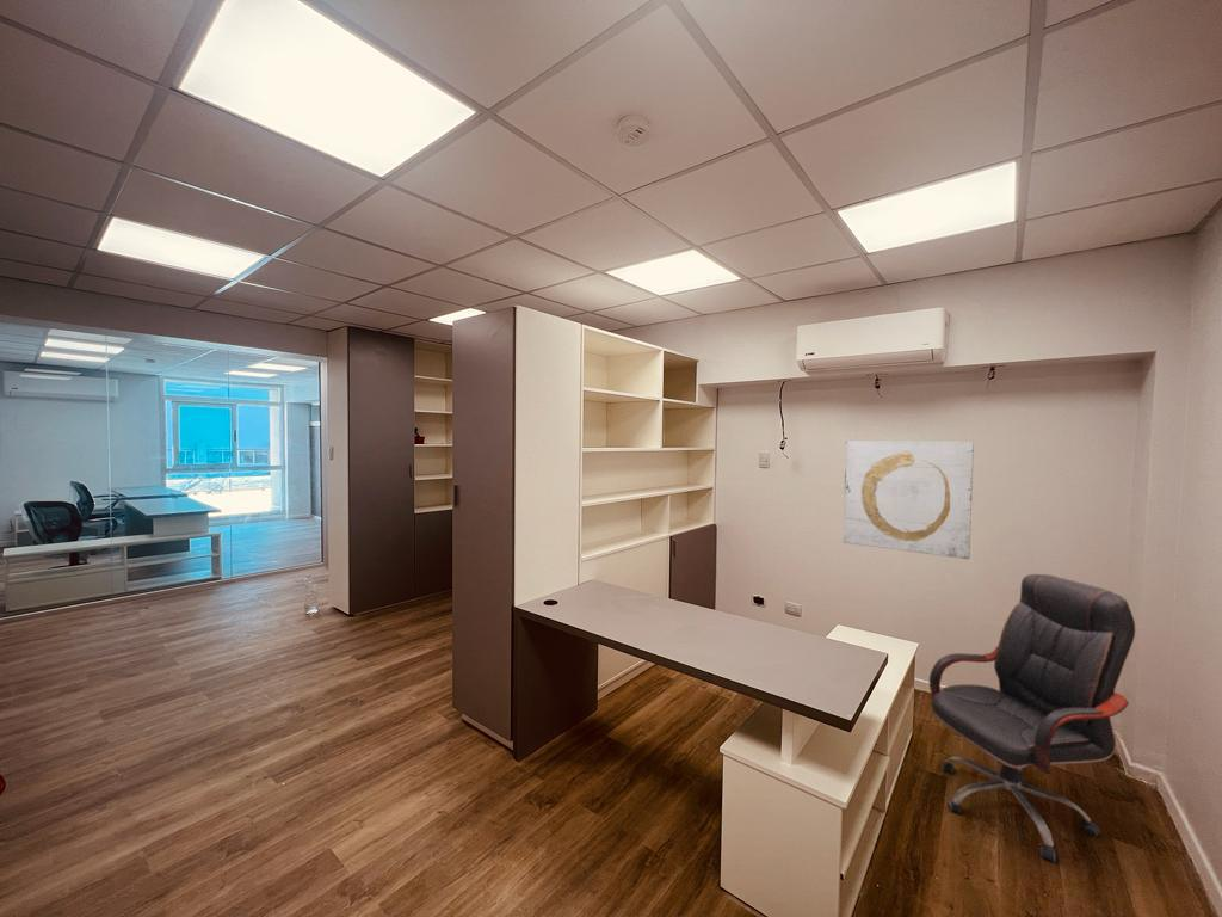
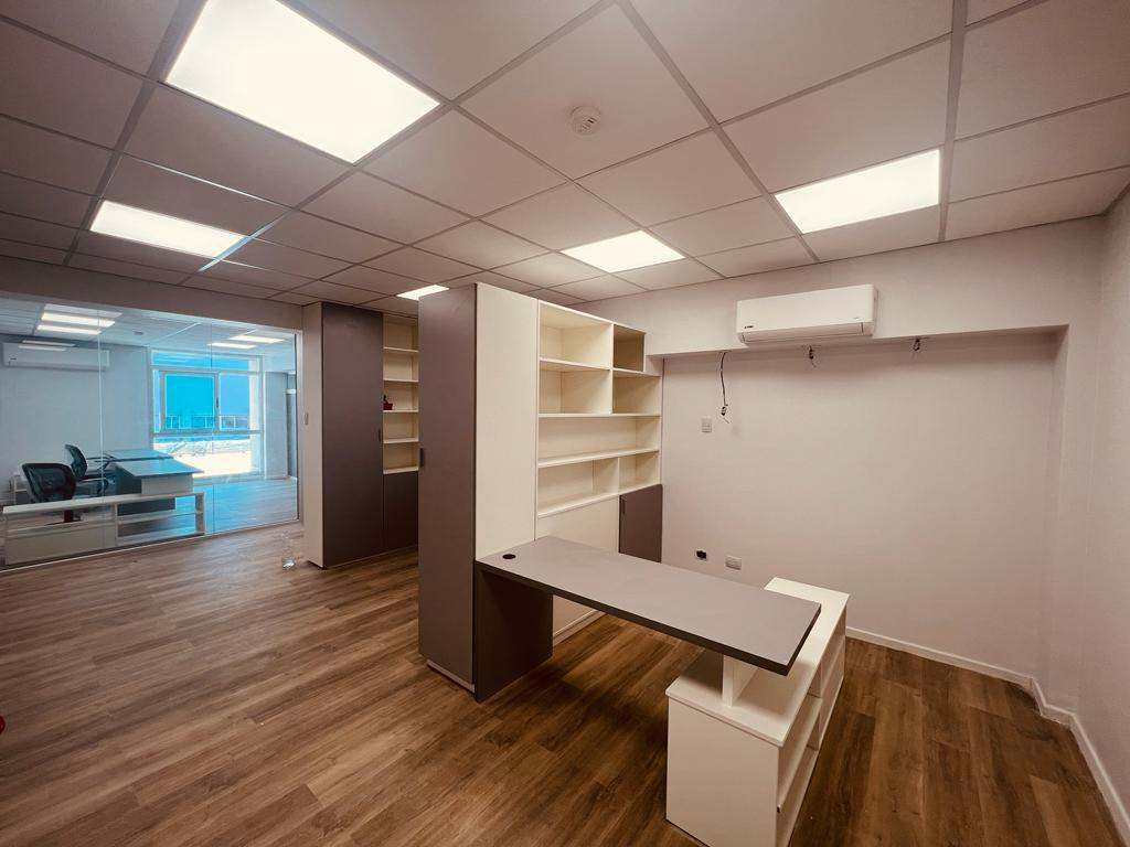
- office chair (1020, 696)
- wall art (903, 496)
